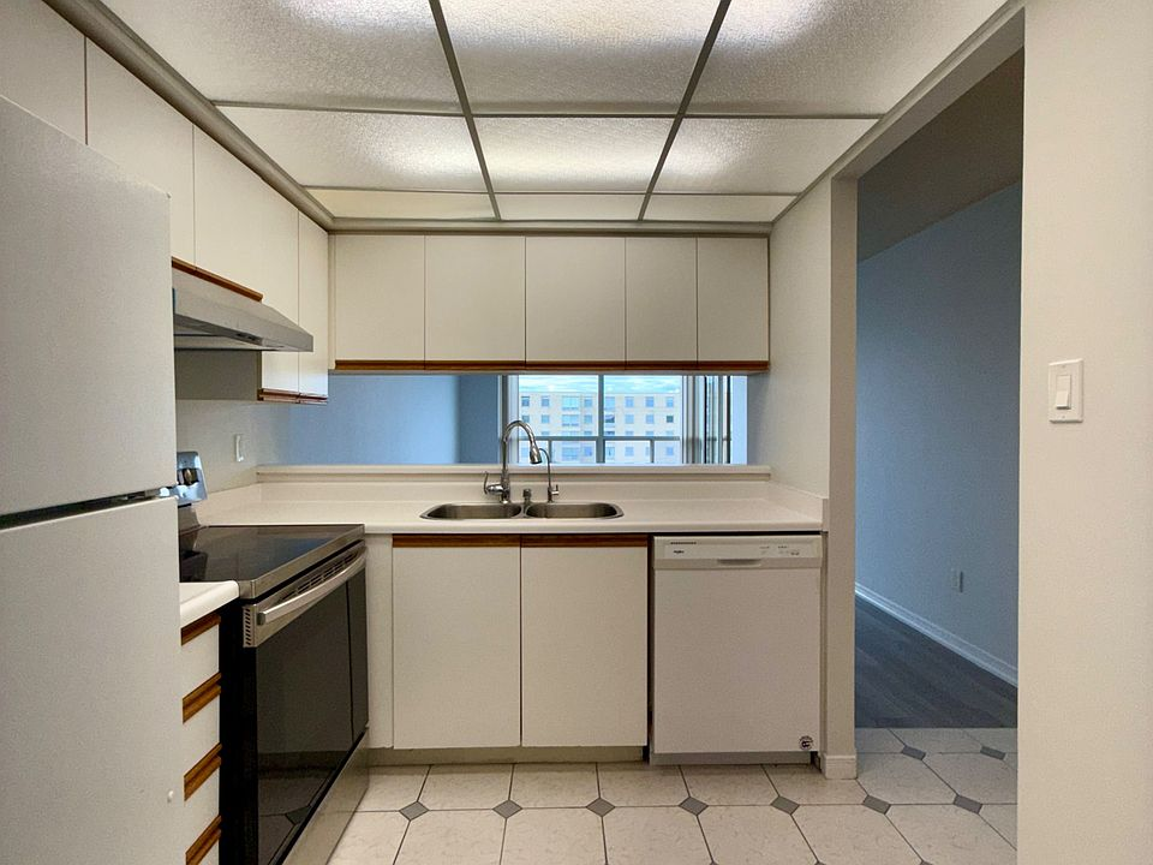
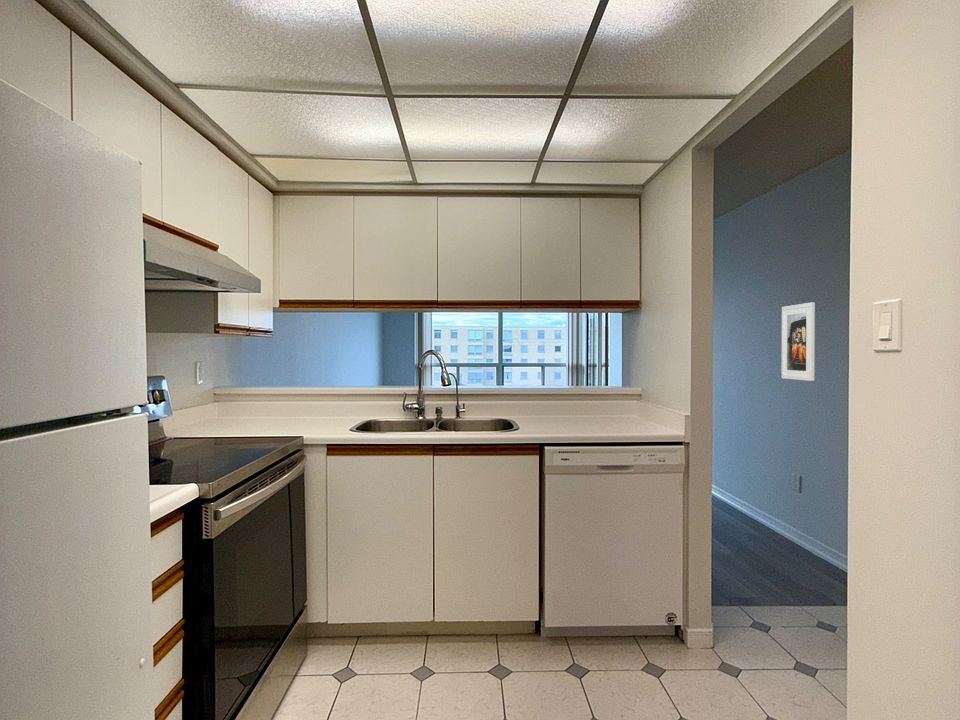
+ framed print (797, 342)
